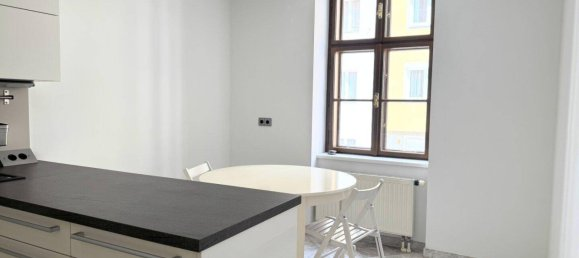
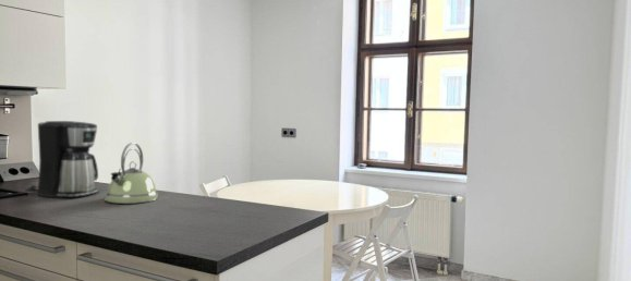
+ kettle (130, 171)
+ coffee maker (66, 157)
